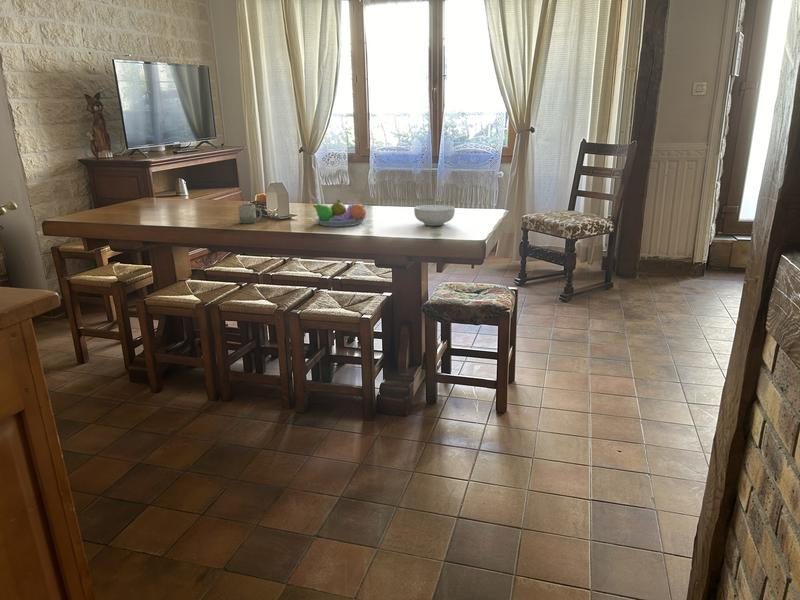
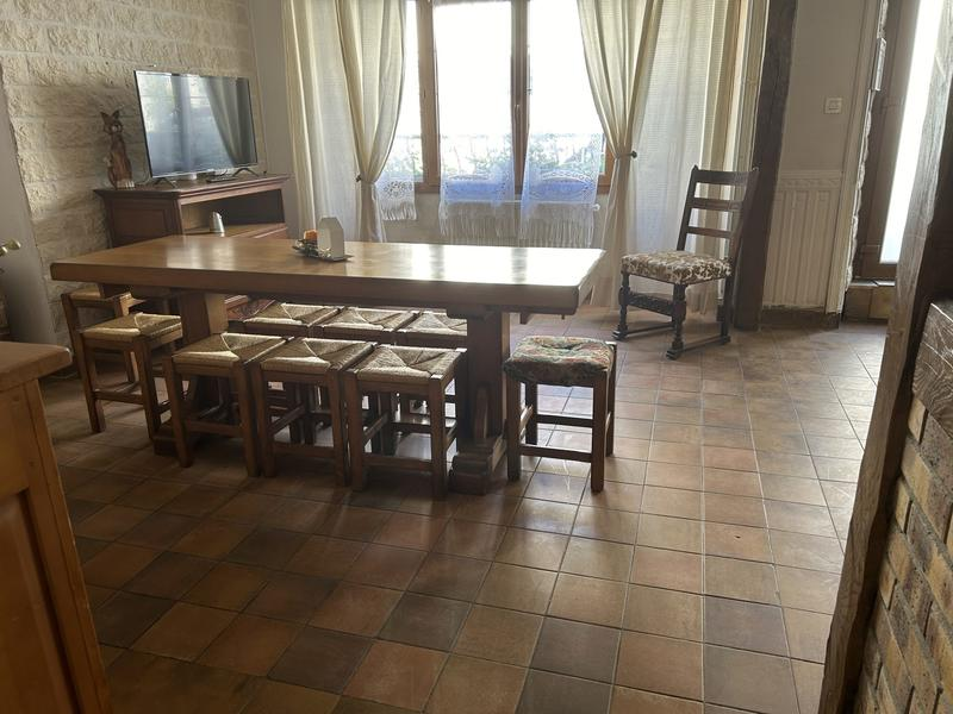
- cup (250, 213)
- fruit bowl (338, 211)
- cereal bowl (434, 215)
